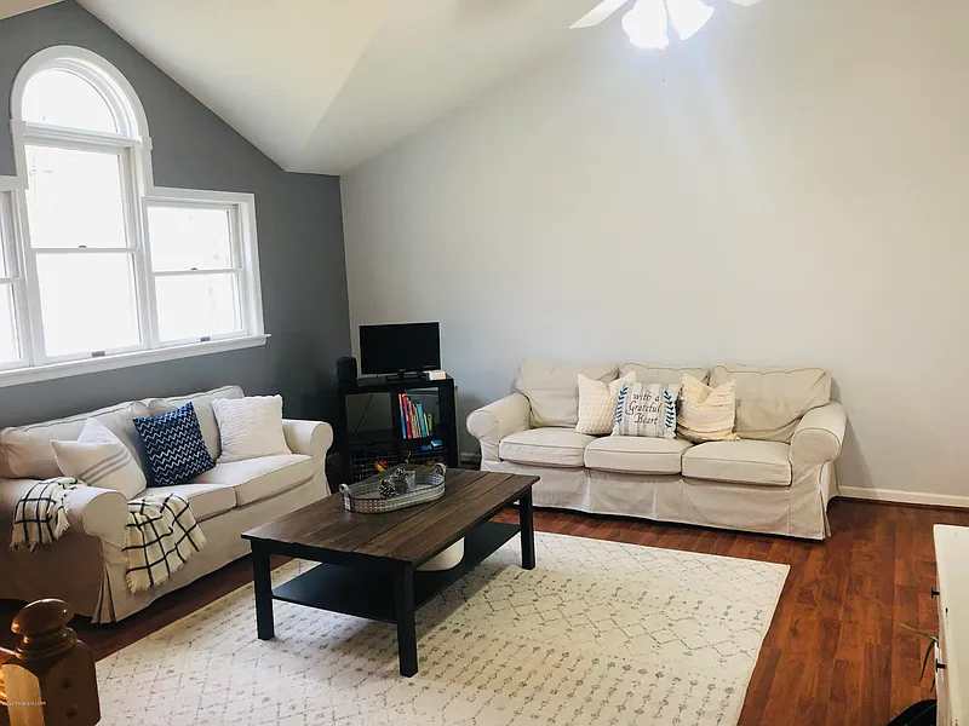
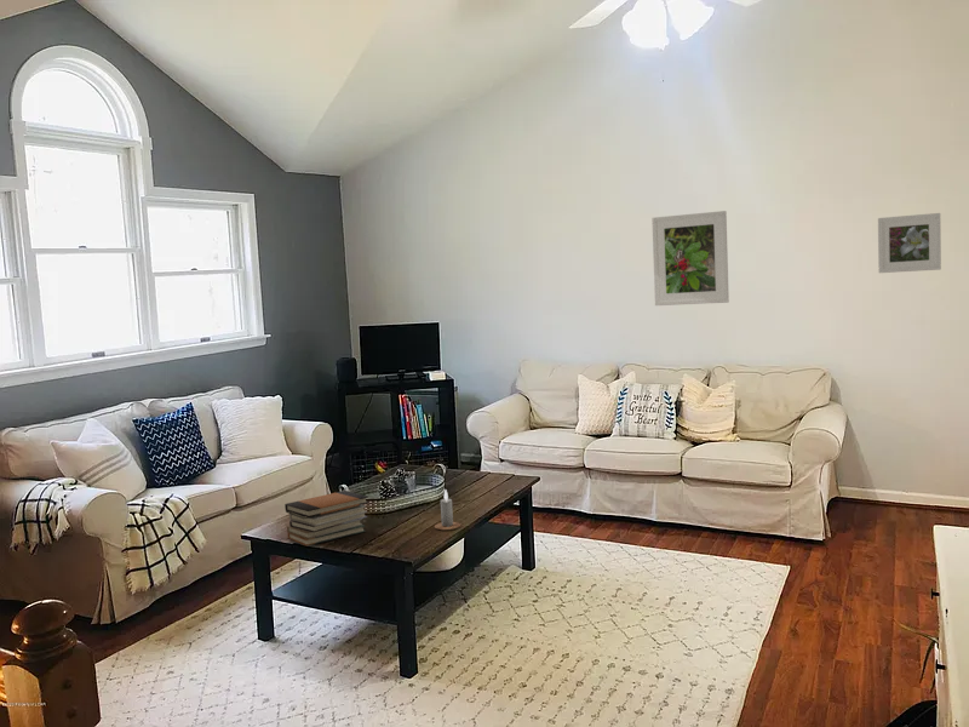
+ candle (446, 506)
+ book stack (327, 516)
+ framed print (689, 259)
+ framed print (908, 244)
